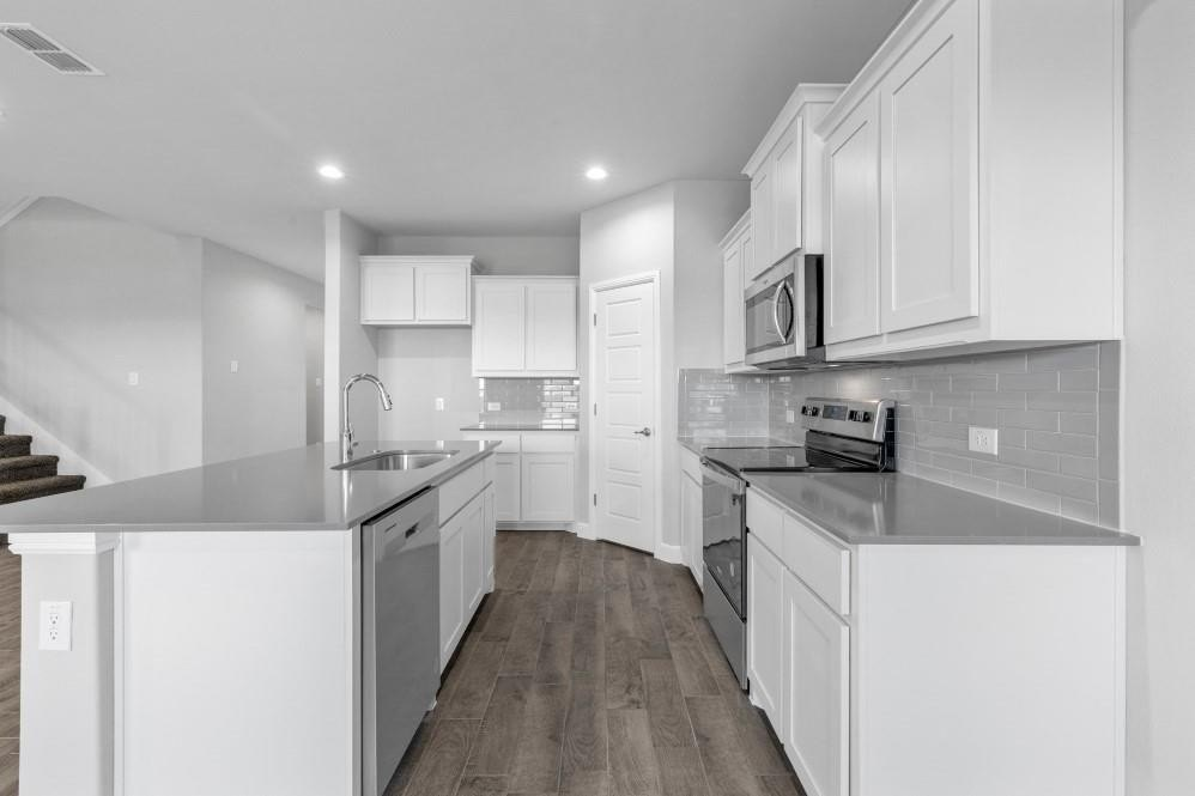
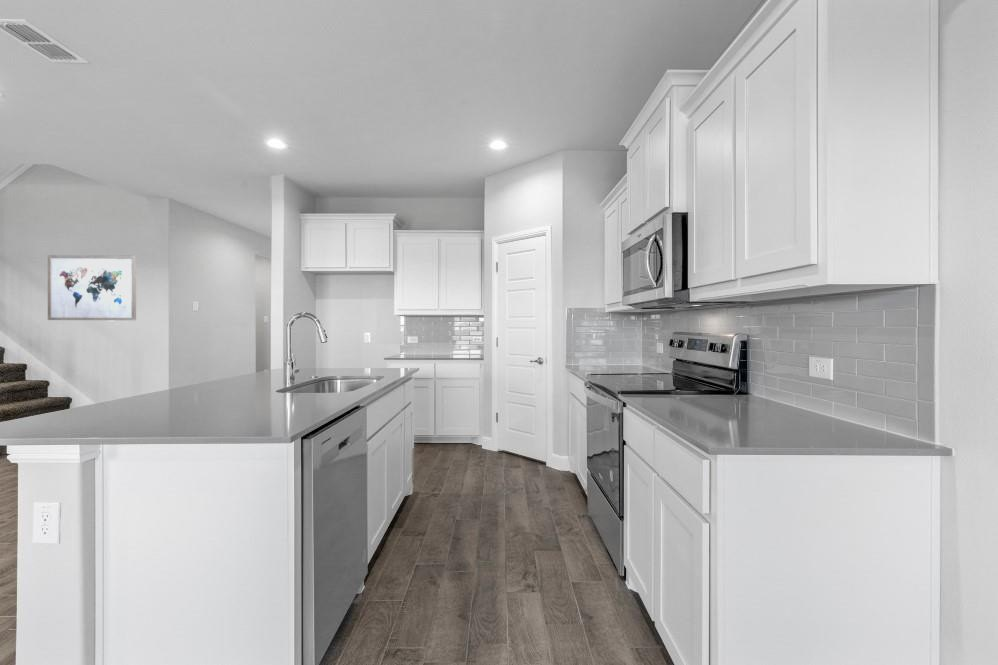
+ wall art (92, 287)
